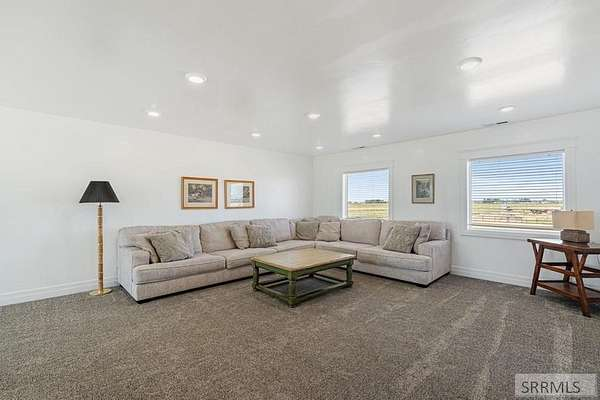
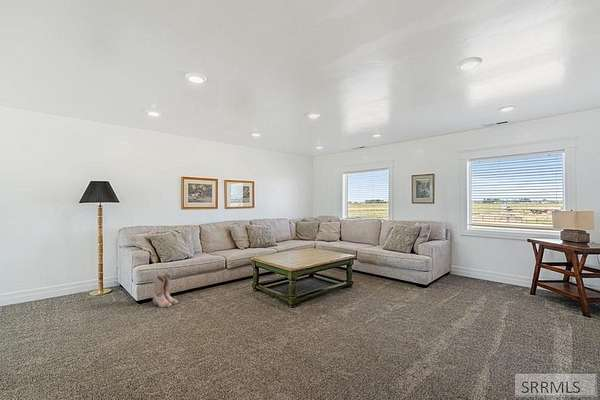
+ boots (165, 288)
